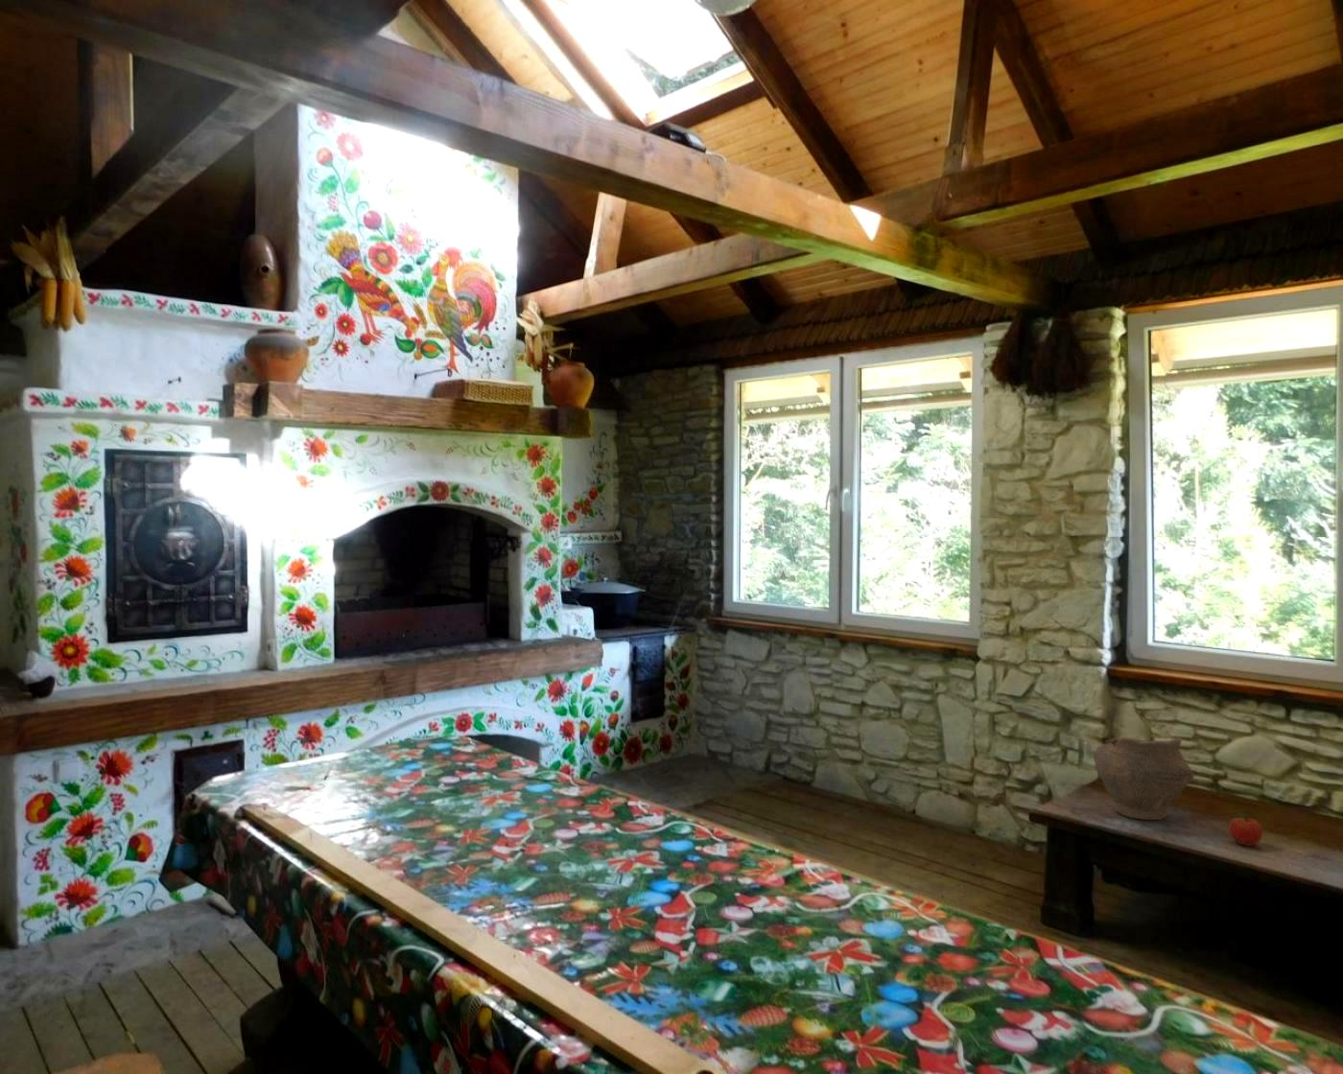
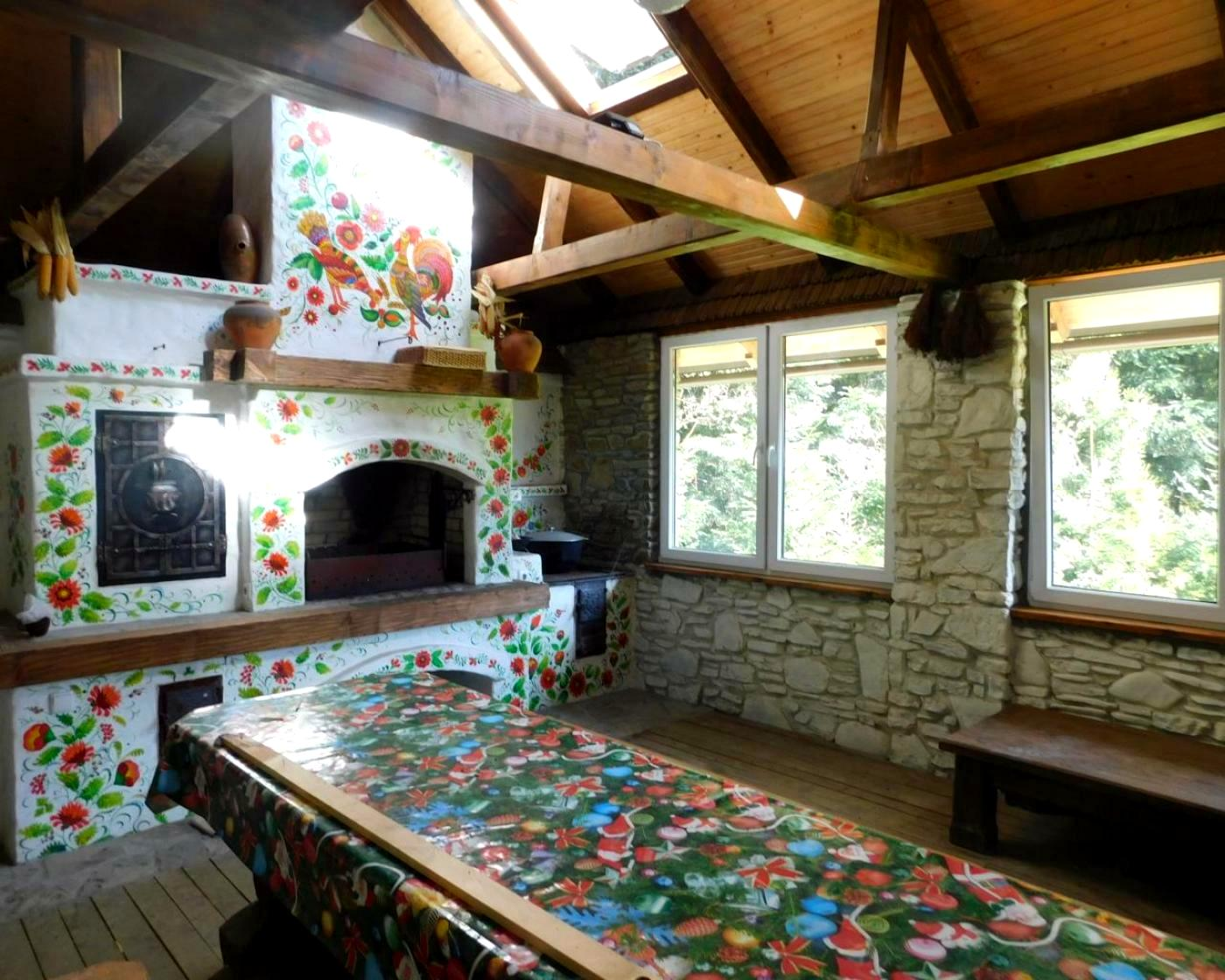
- clay pot (1140, 772)
- fruit (1245, 829)
